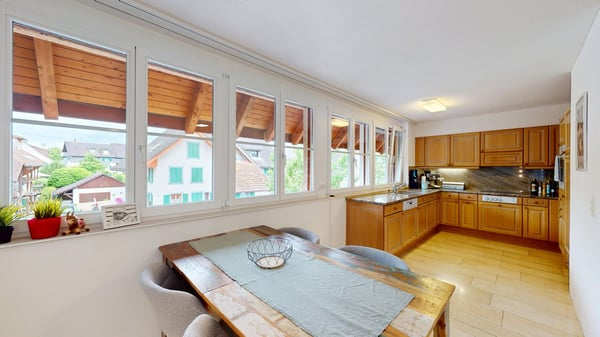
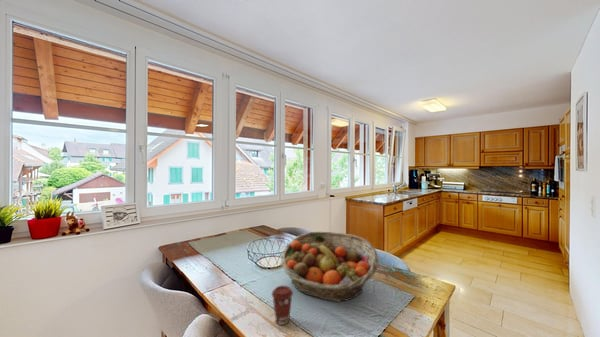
+ coffee cup (282, 305)
+ fruit basket (327, 262)
